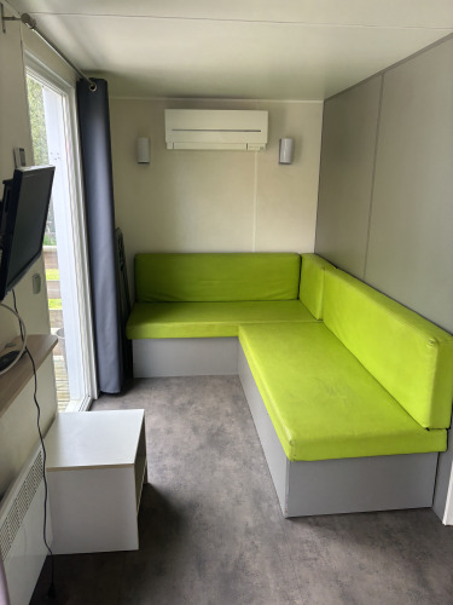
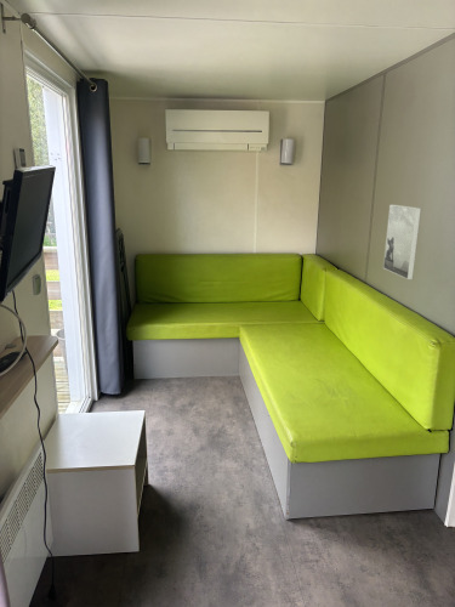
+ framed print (400, 240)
